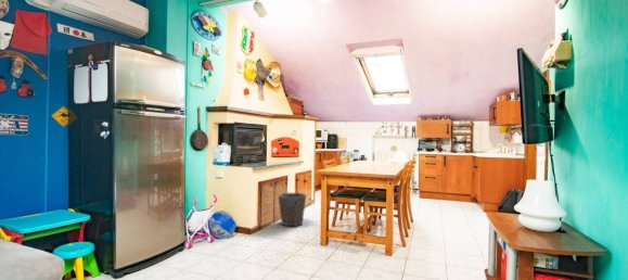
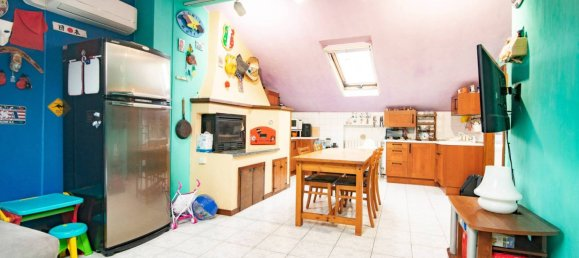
- waste bin (292, 208)
